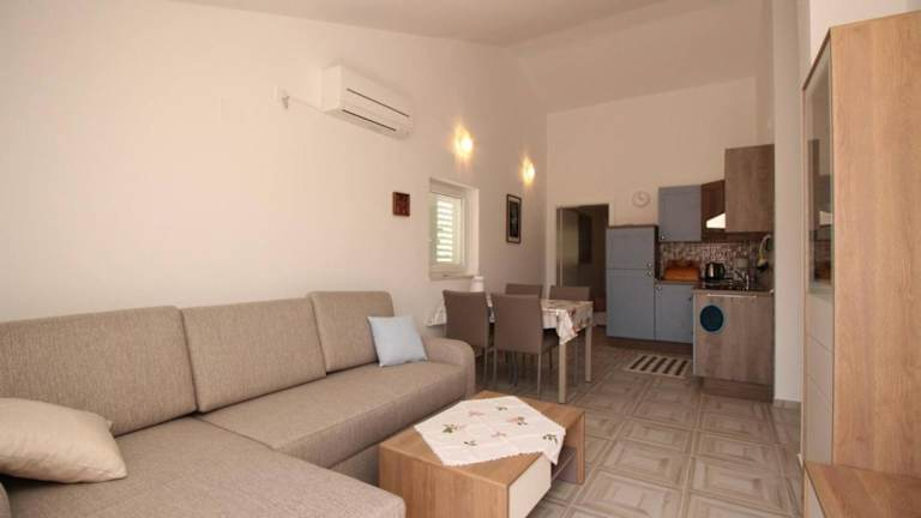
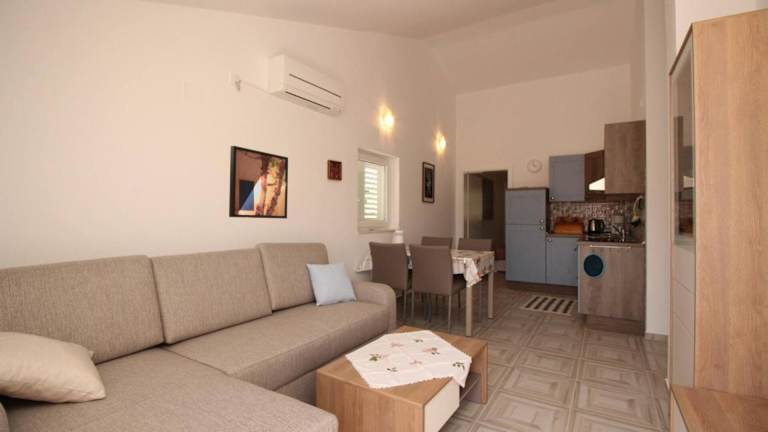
+ wall art (260, 185)
